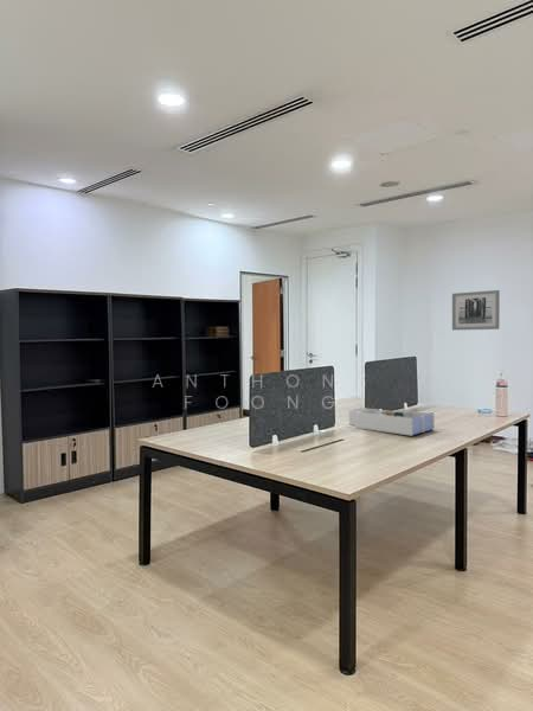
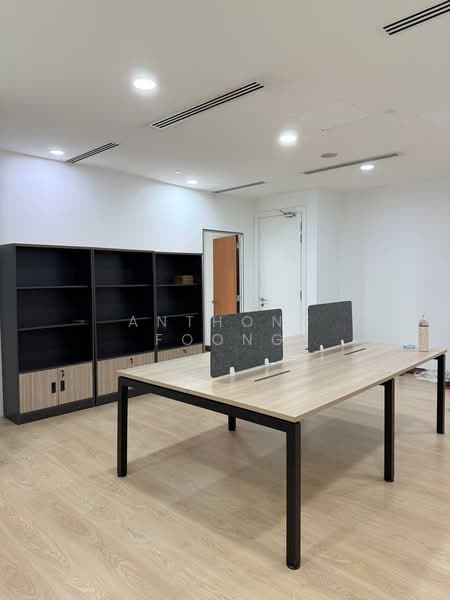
- wall art (475, 310)
- desk organizer (387, 419)
